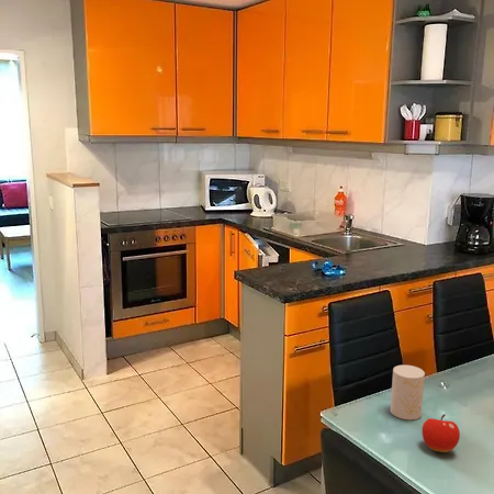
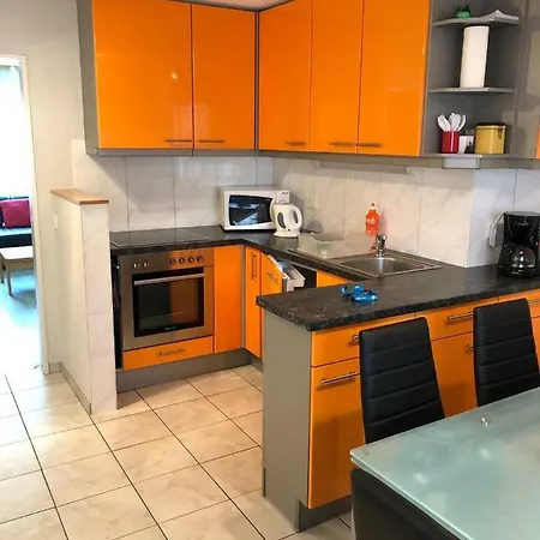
- fruit (439, 433)
- cup (406, 392)
